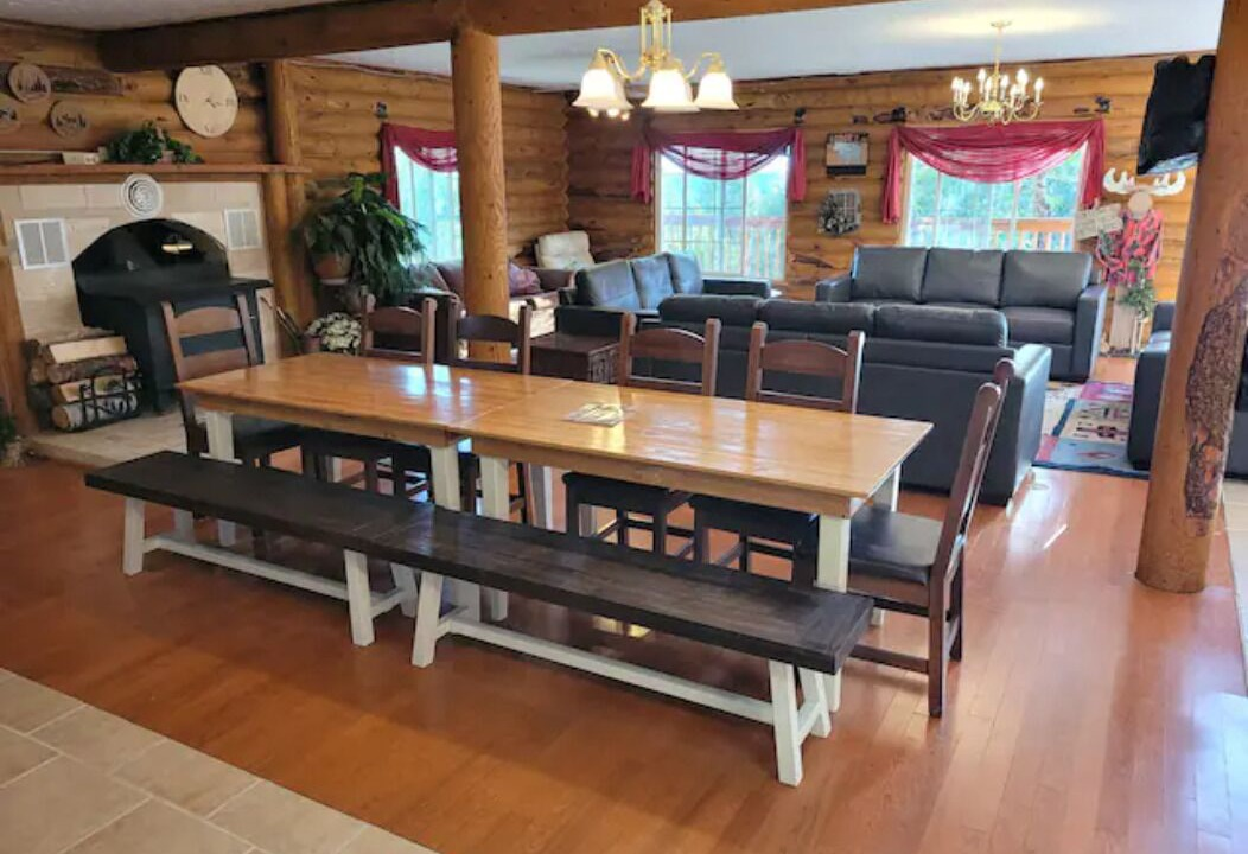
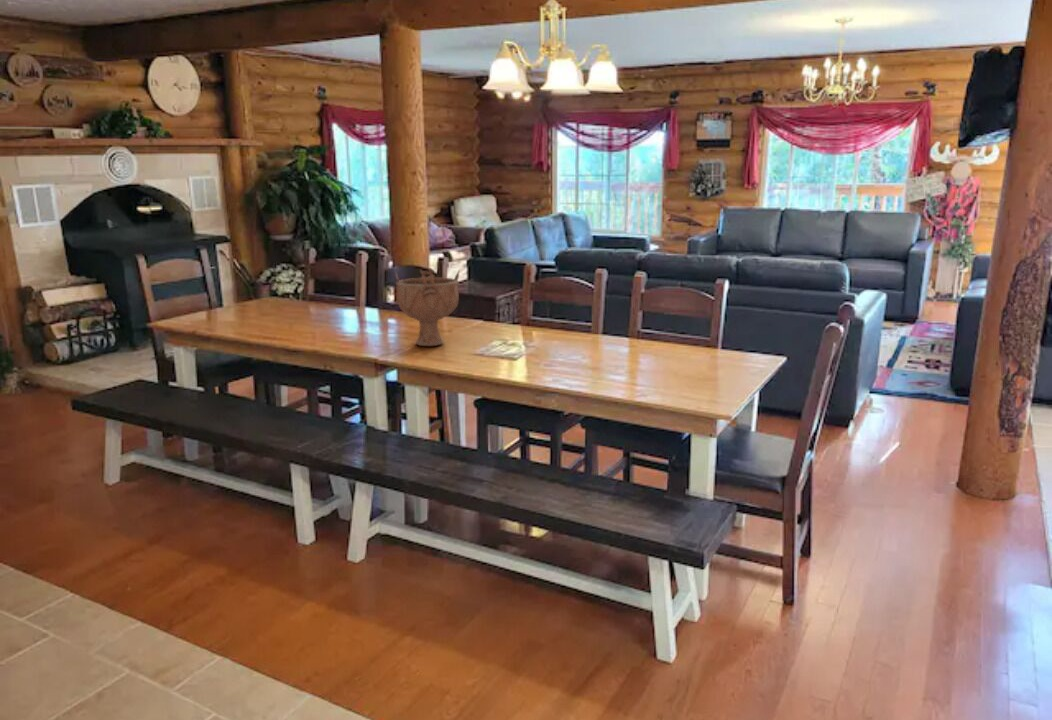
+ decorative bowl (429, 307)
